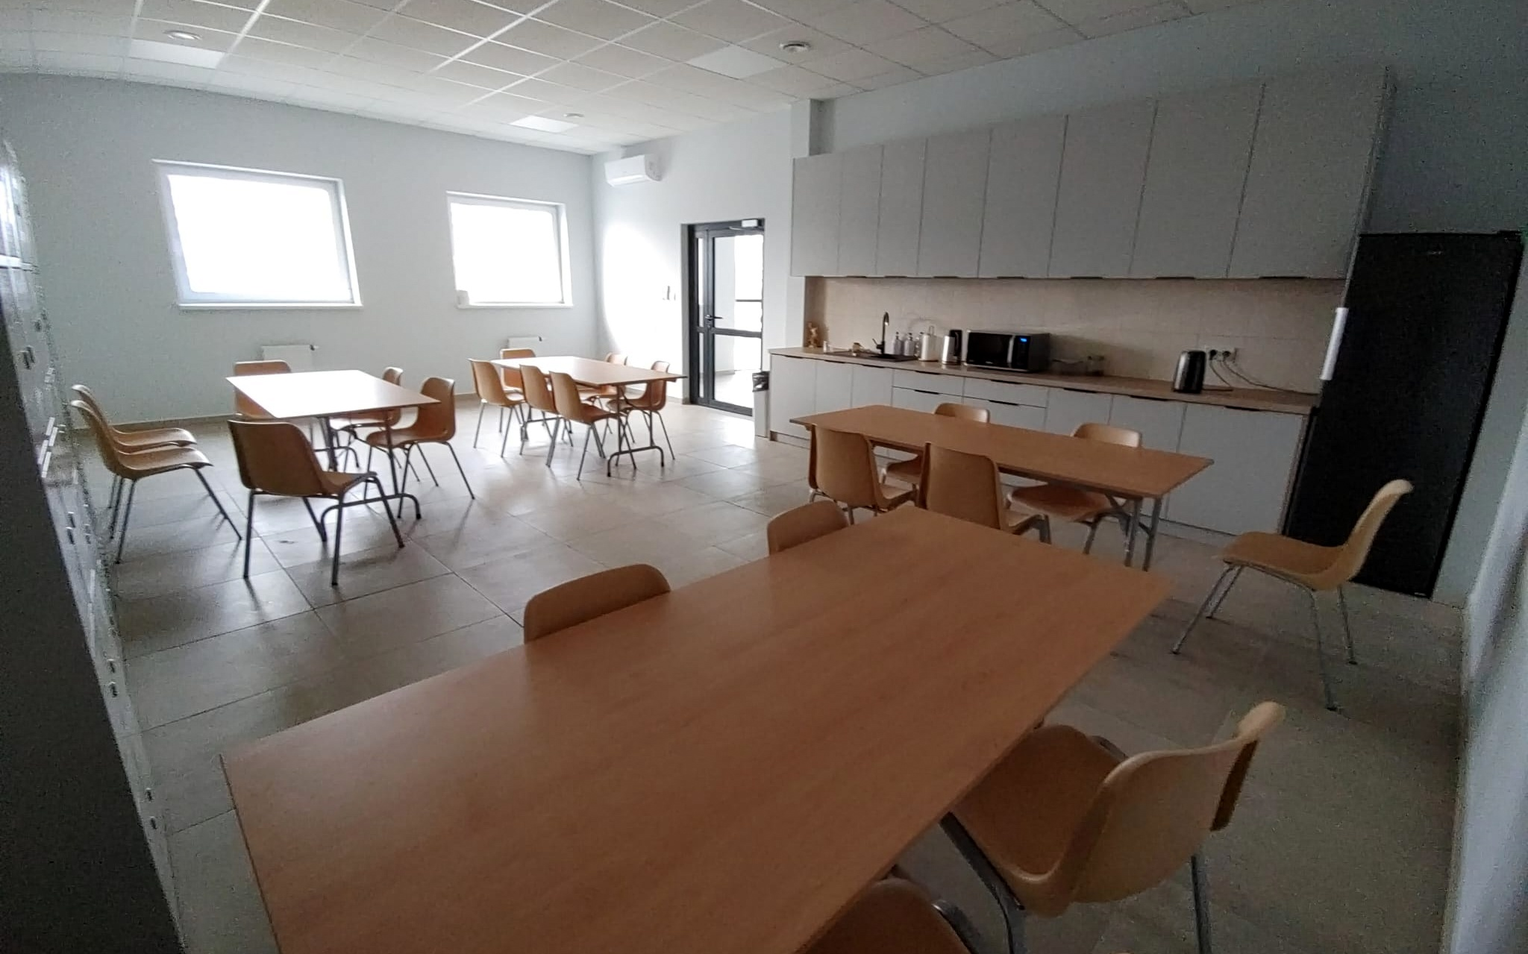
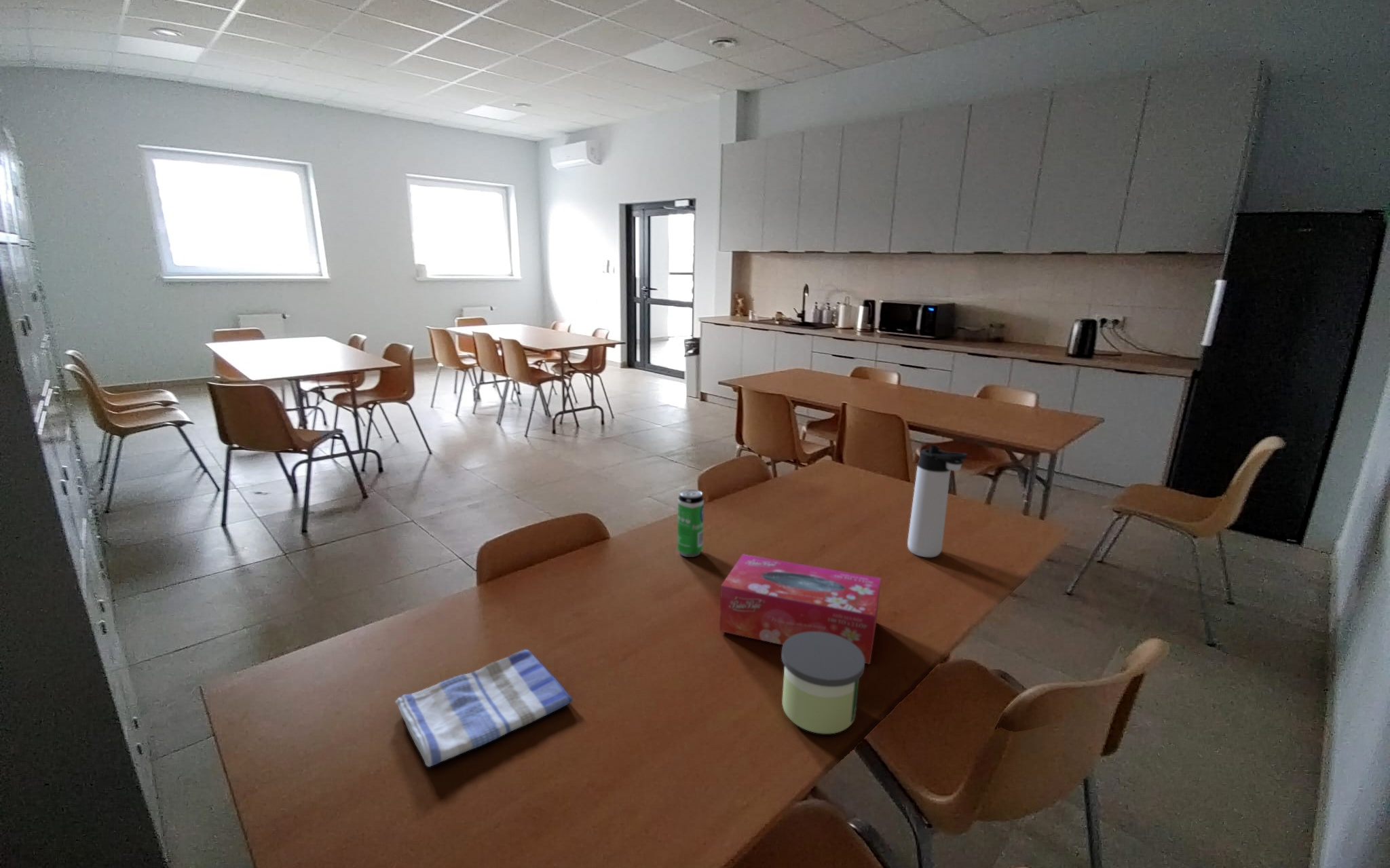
+ dish towel (484, 700)
+ tissue box (800, 604)
+ beverage can (690, 523)
+ candle (821, 683)
+ thermos bottle (936, 503)
